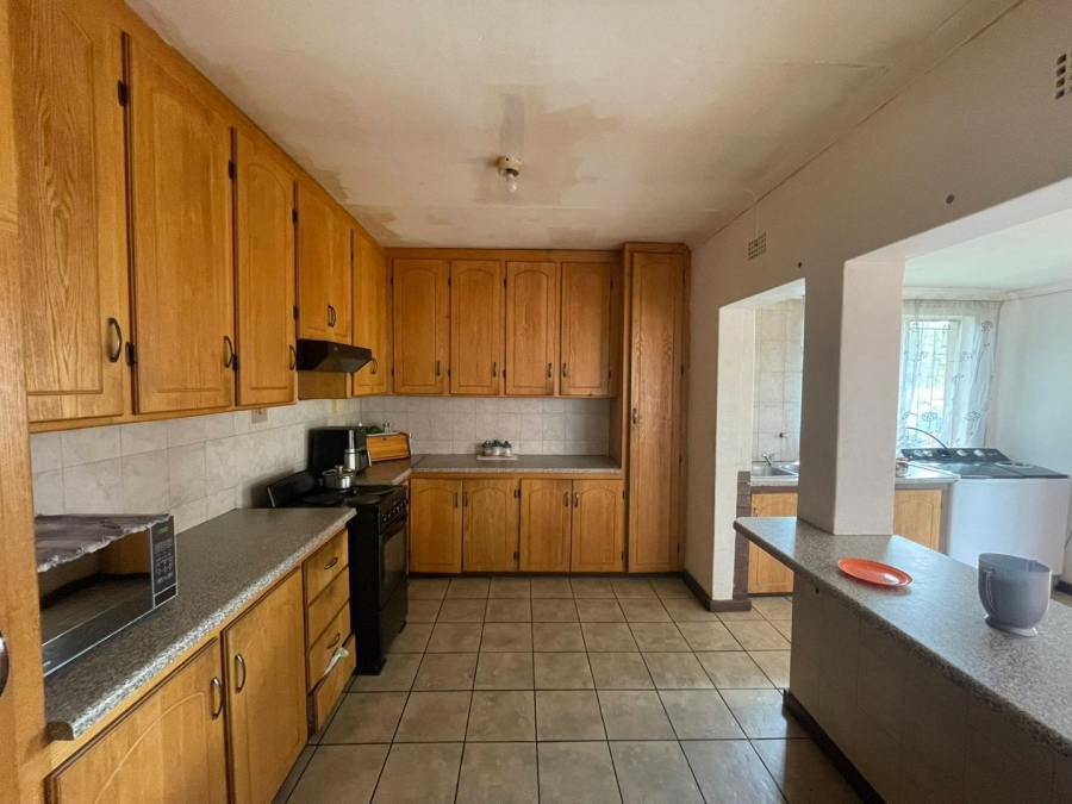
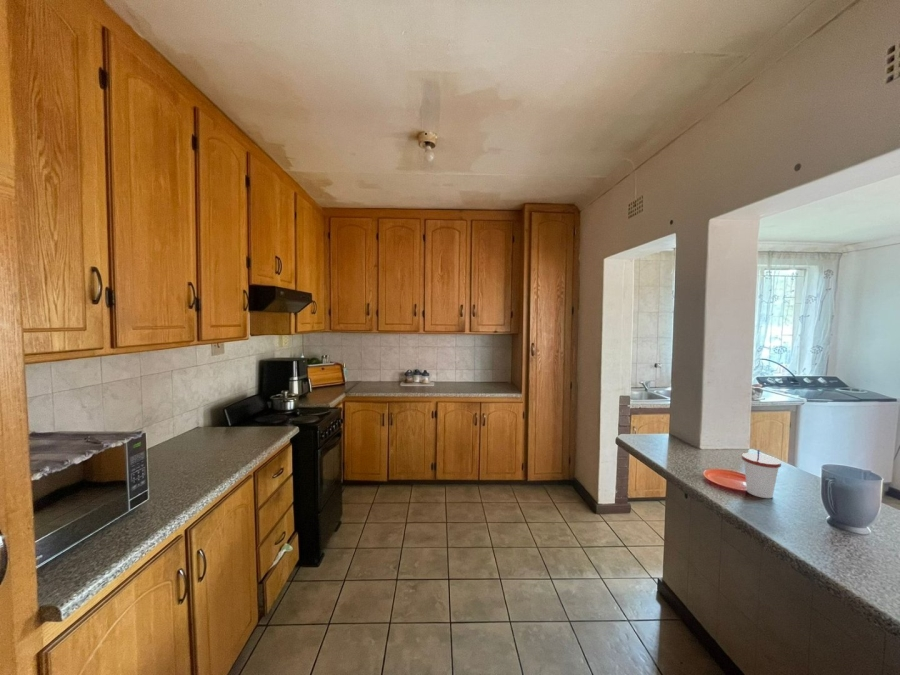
+ cup (760, 471)
